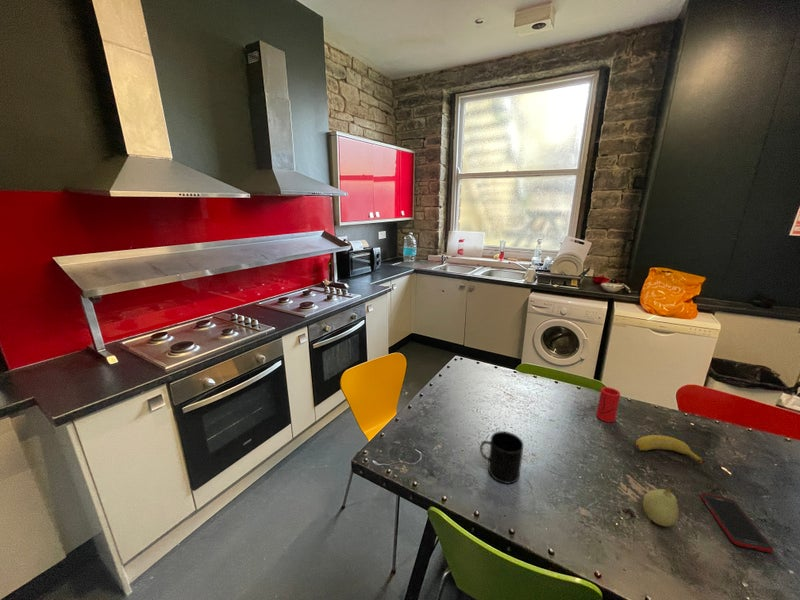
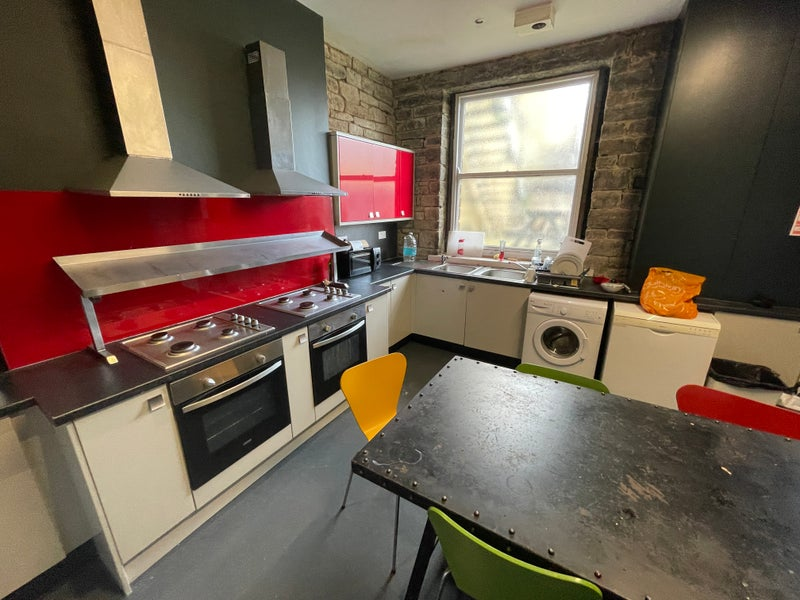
- mug (500, 456)
- fruit (662, 500)
- cell phone (733, 520)
- cup (608, 404)
- banana (664, 448)
